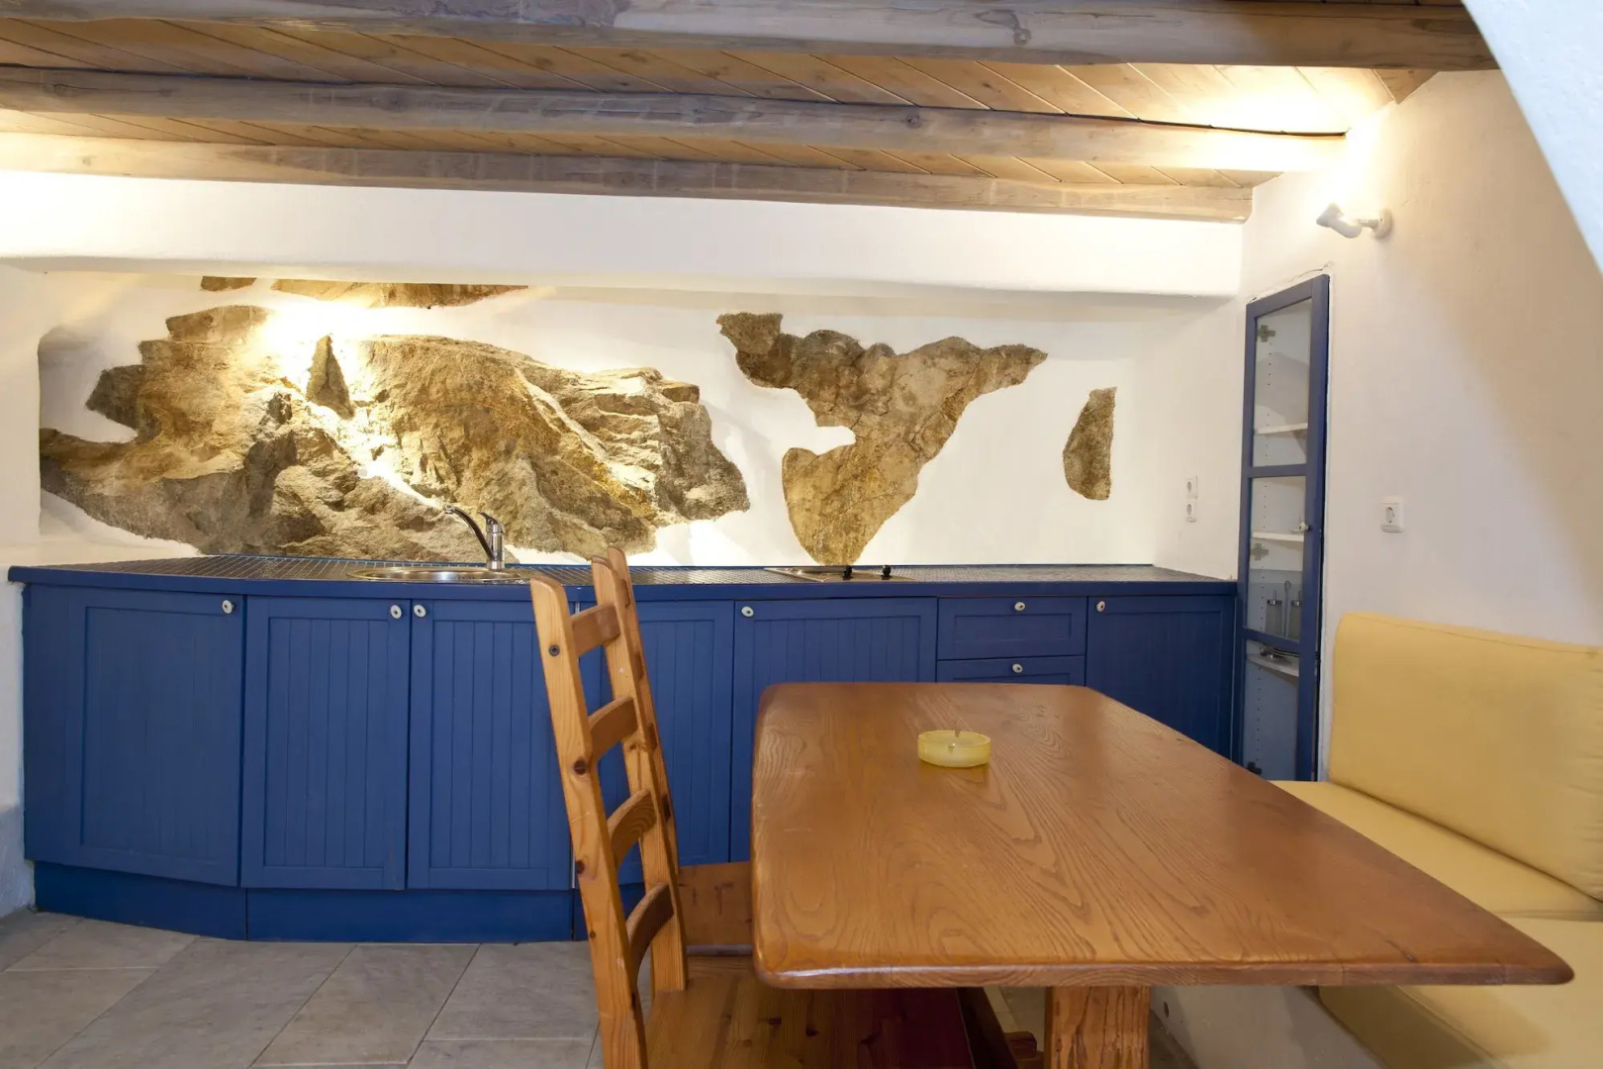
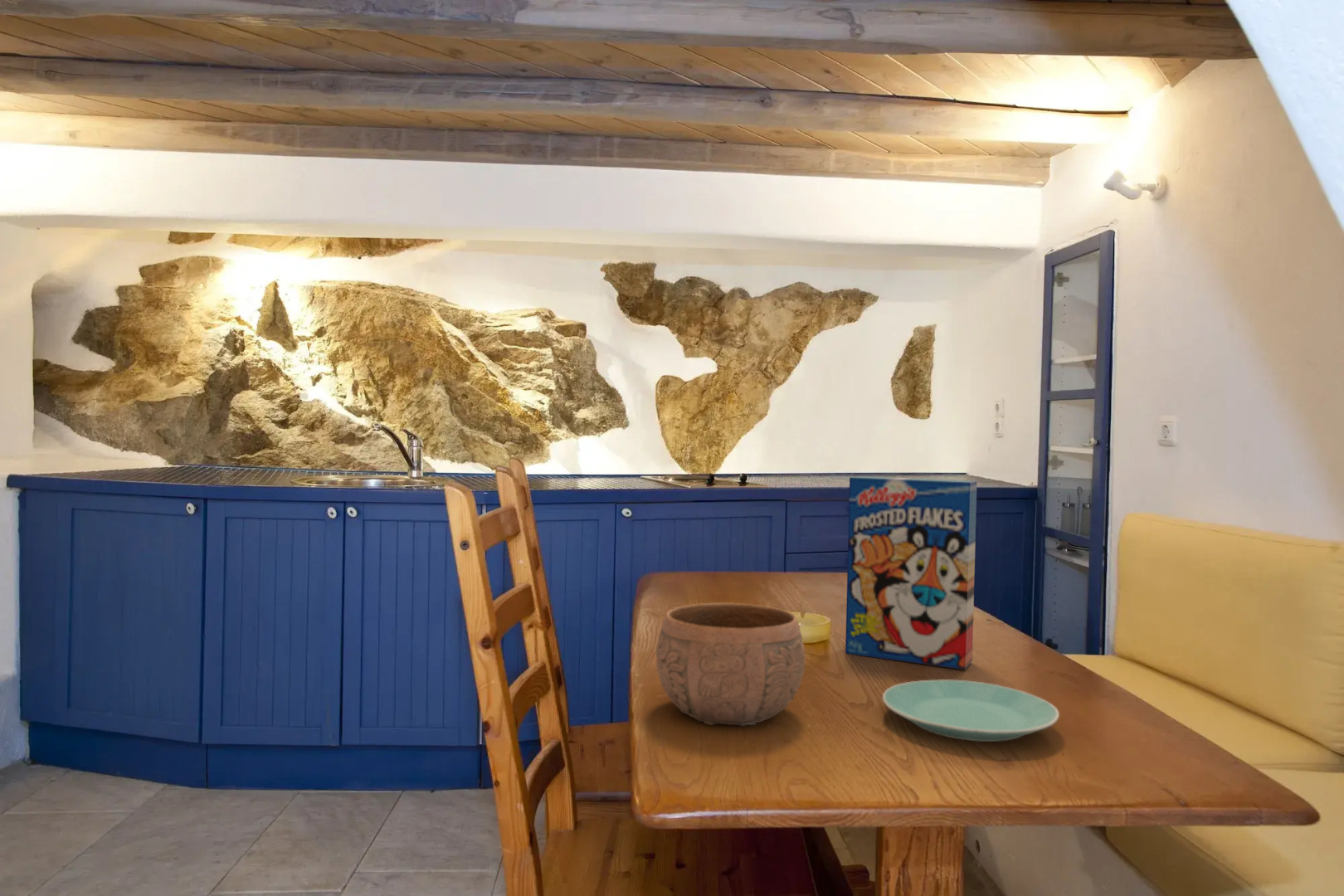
+ plate (967, 712)
+ cereal box (910, 567)
+ bowl (729, 662)
